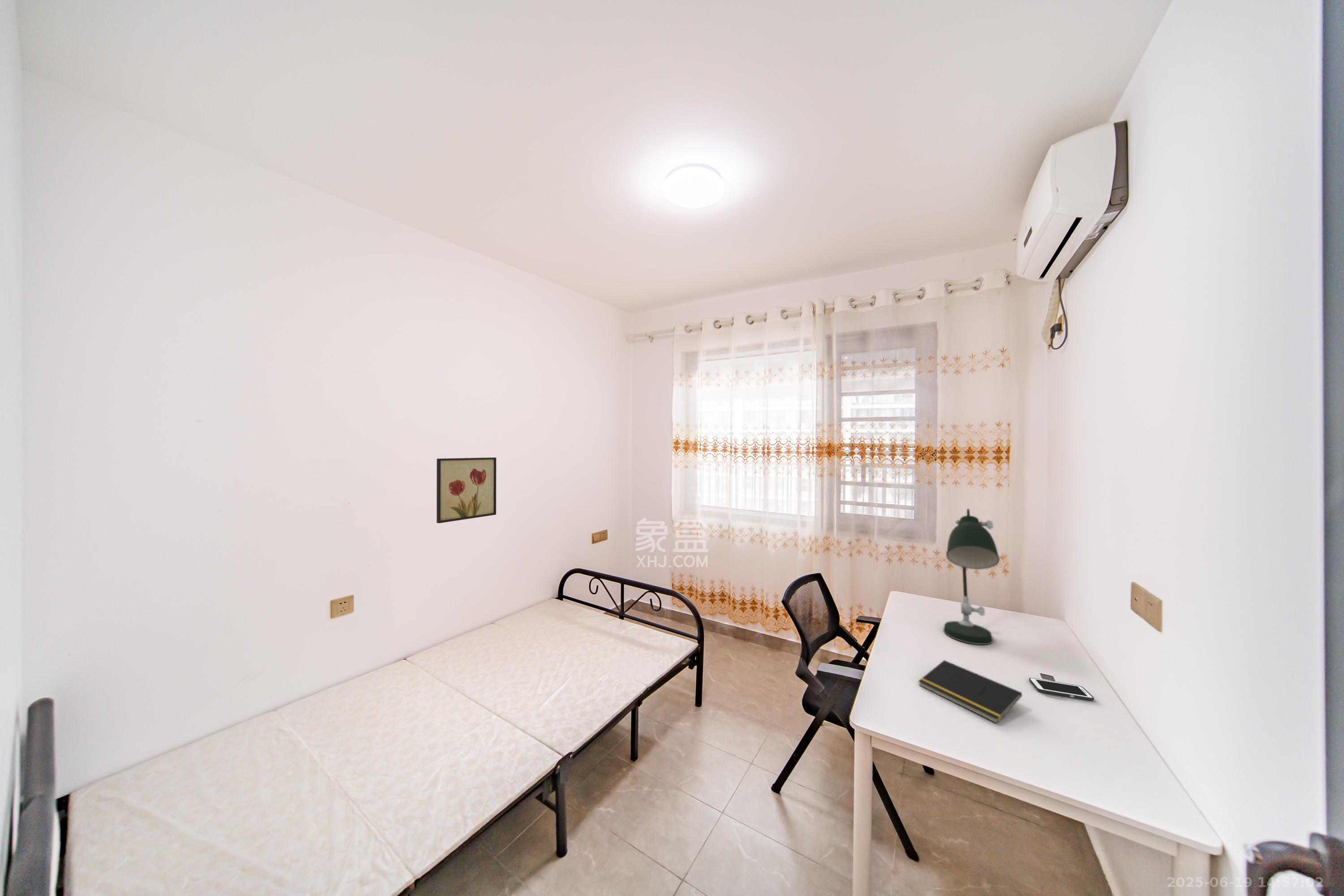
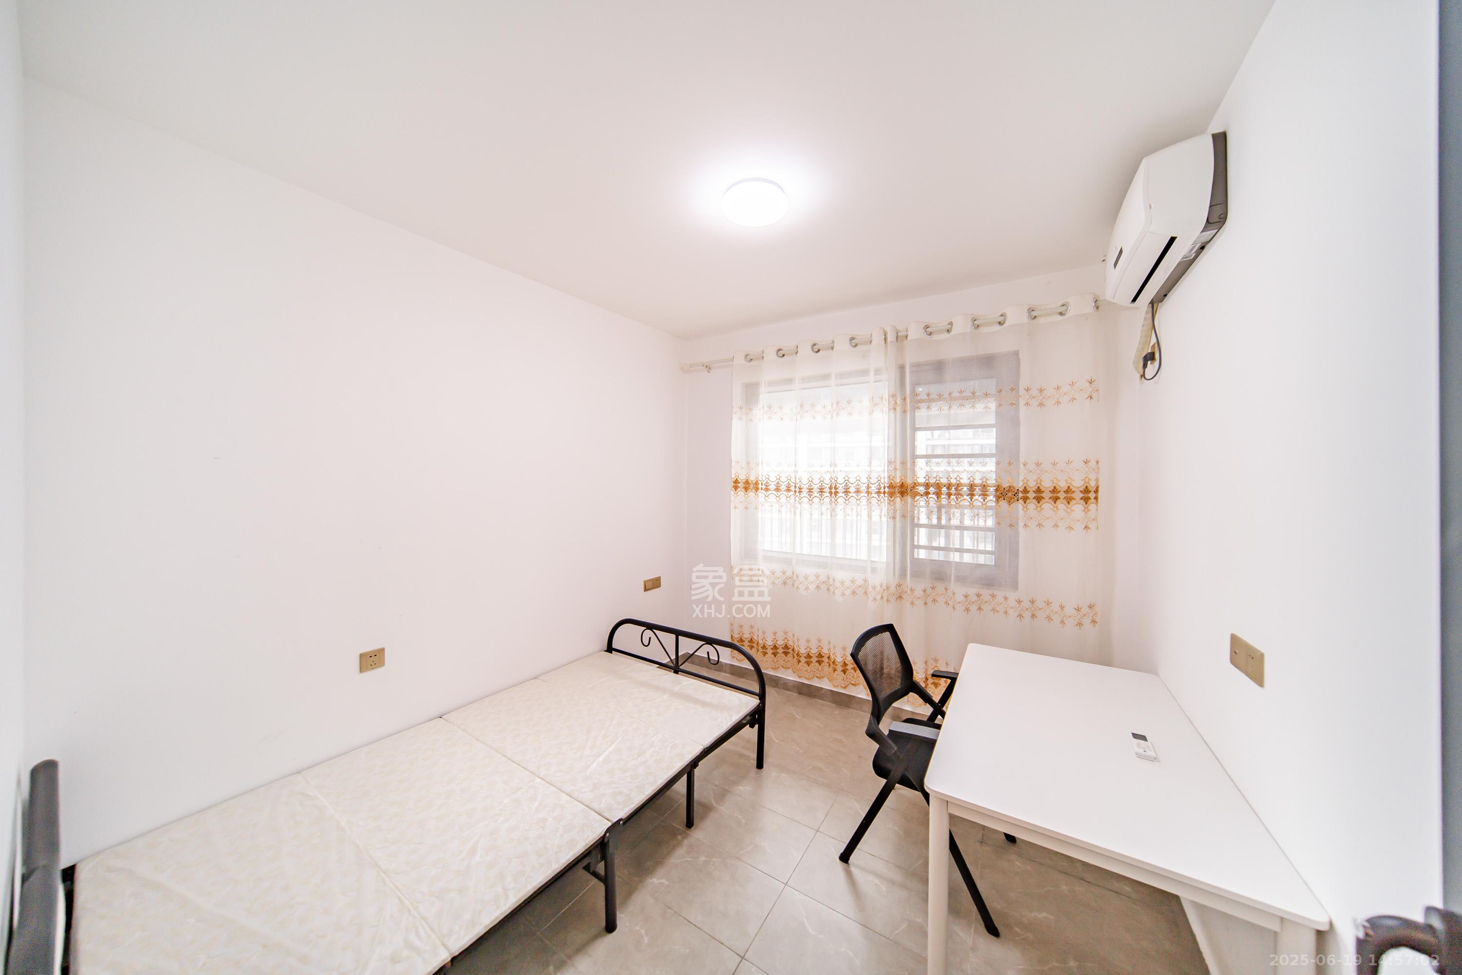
- cell phone (1060, 689)
- desk lamp (966, 572)
- notepad (968, 688)
- wall art (467, 488)
